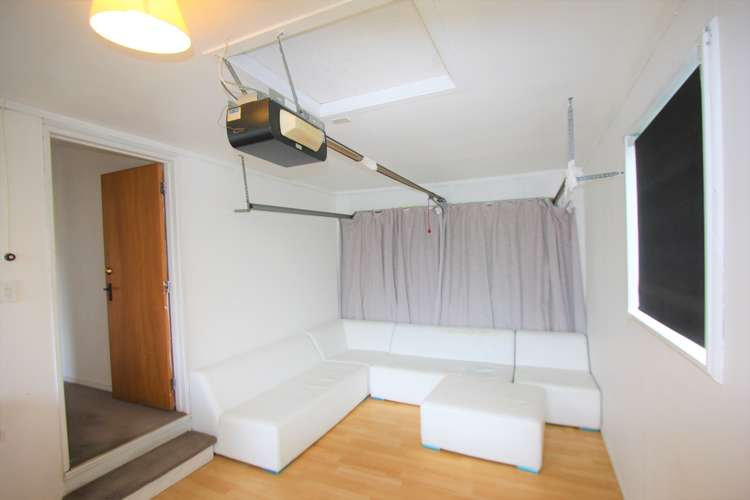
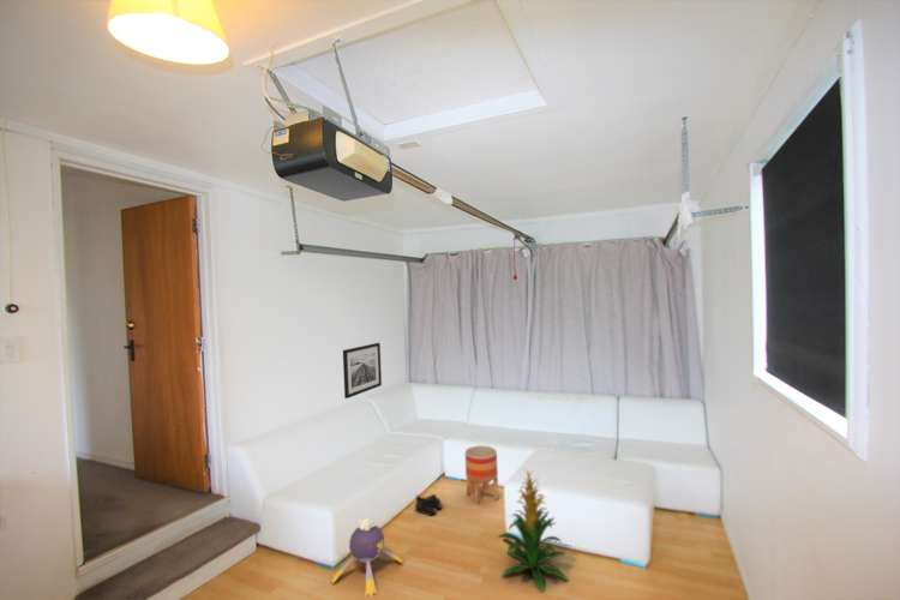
+ wall art (362, 368)
+ planter (481, 474)
+ indoor plant (532, 518)
+ boots (430, 499)
+ plush toy (366, 545)
